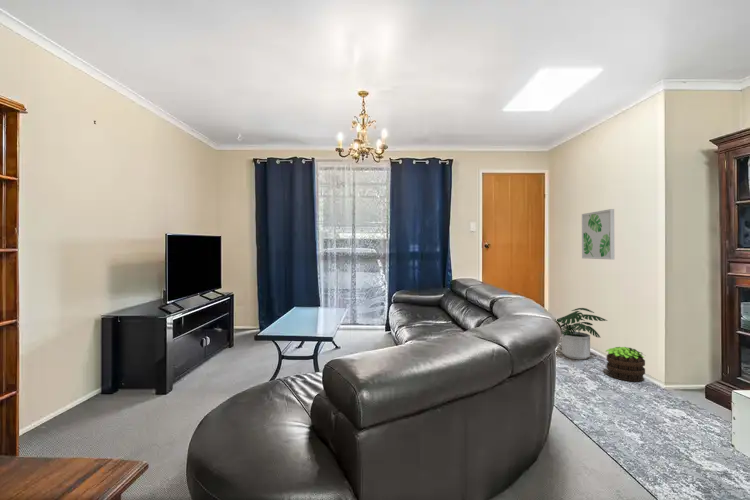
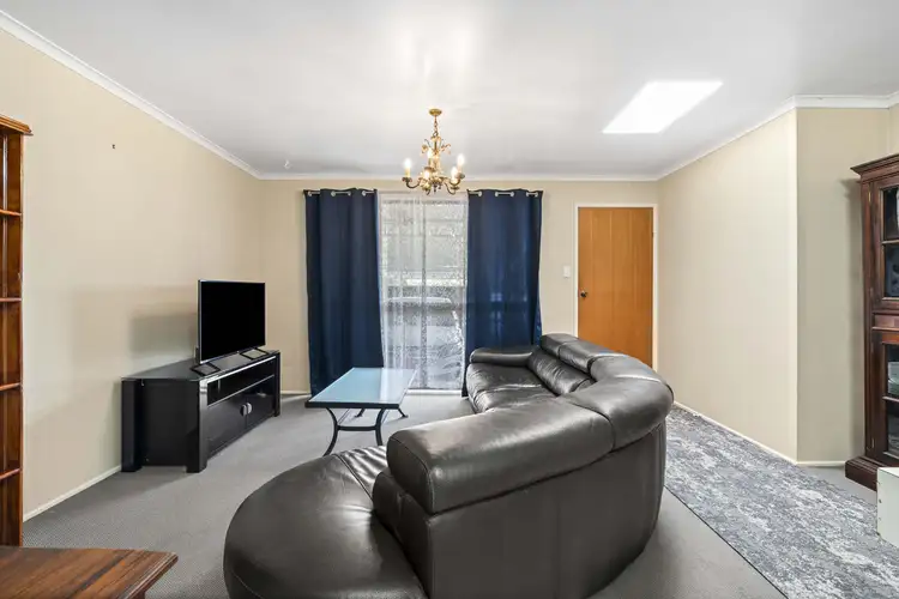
- potted plant (575, 333)
- wall art (597, 235)
- potted plant (625, 361)
